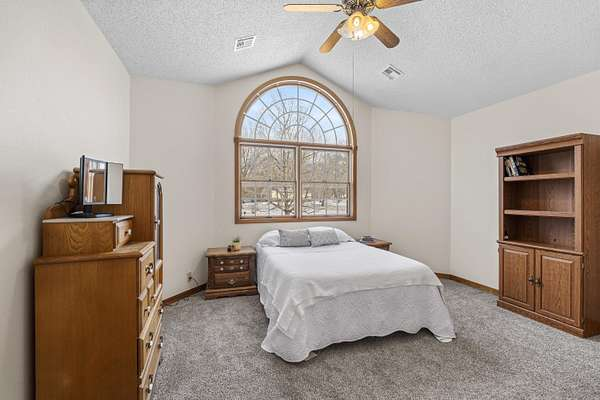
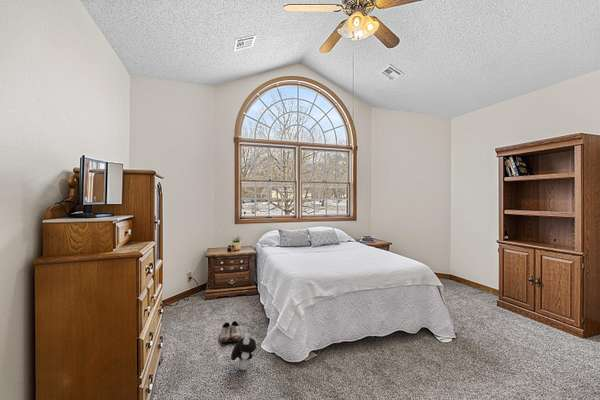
+ shoe (230, 332)
+ plush toy (243, 351)
